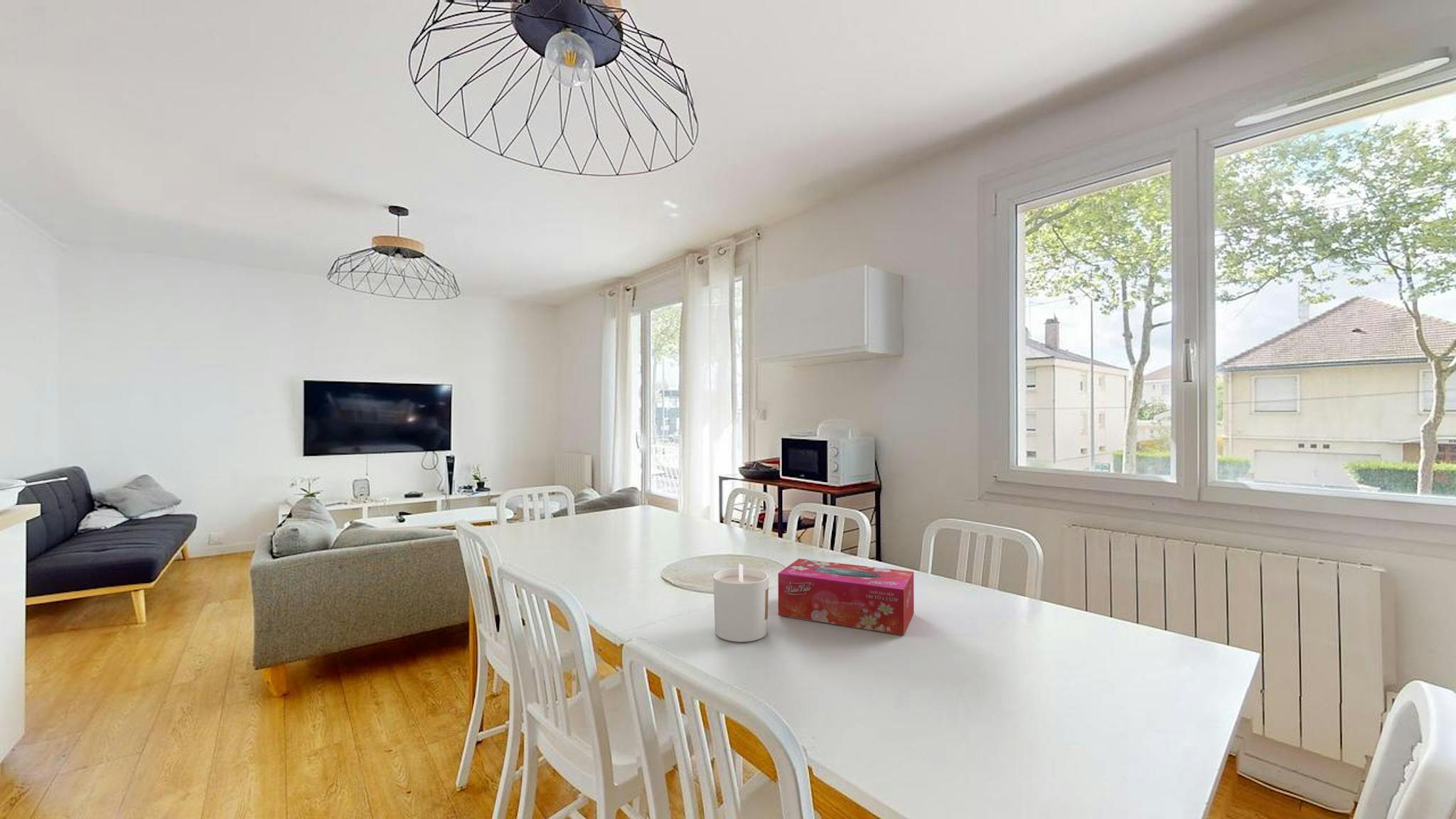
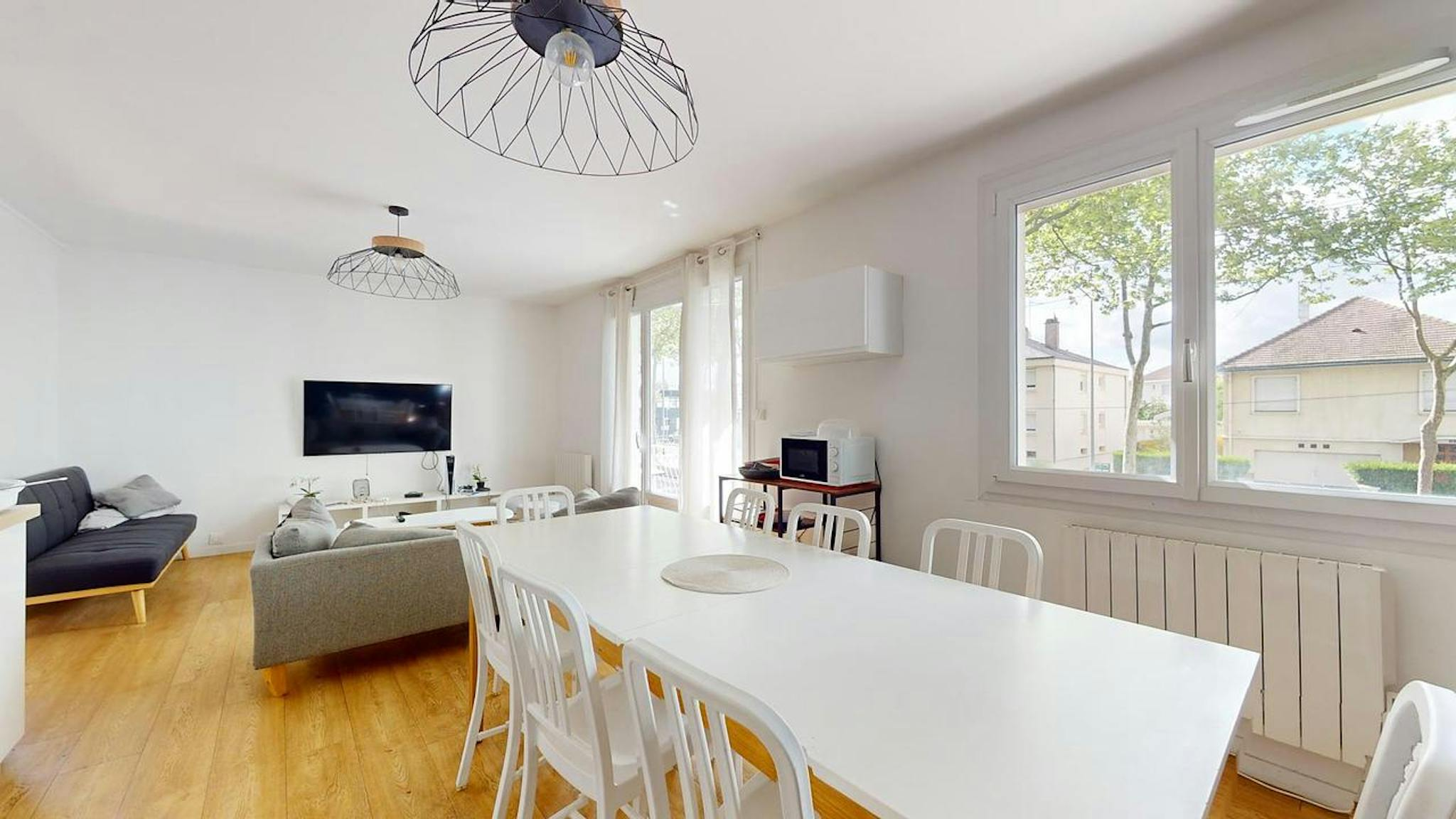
- candle (741, 598)
- tissue box (846, 593)
